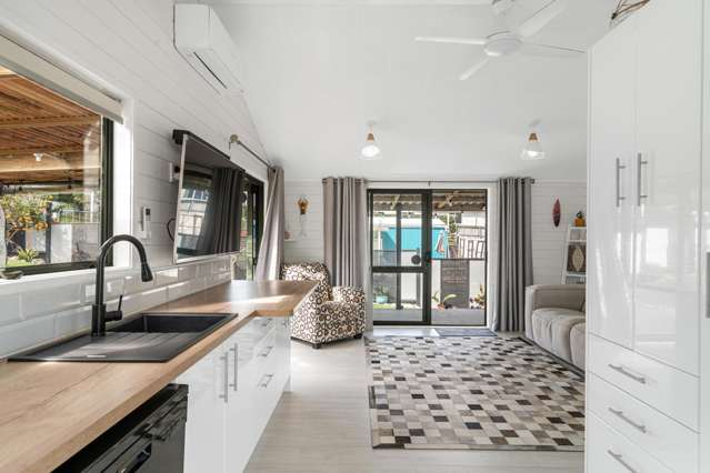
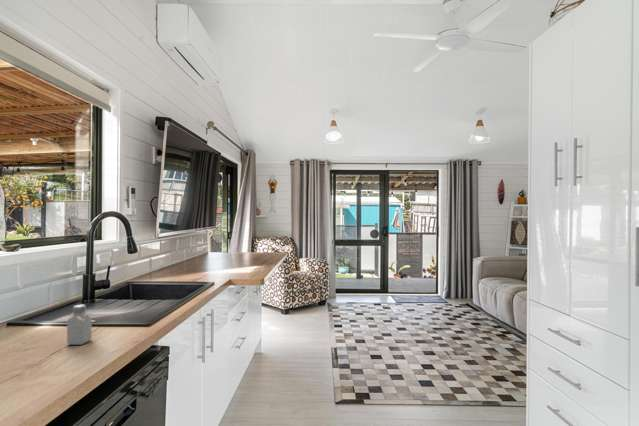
+ saltshaker (79, 323)
